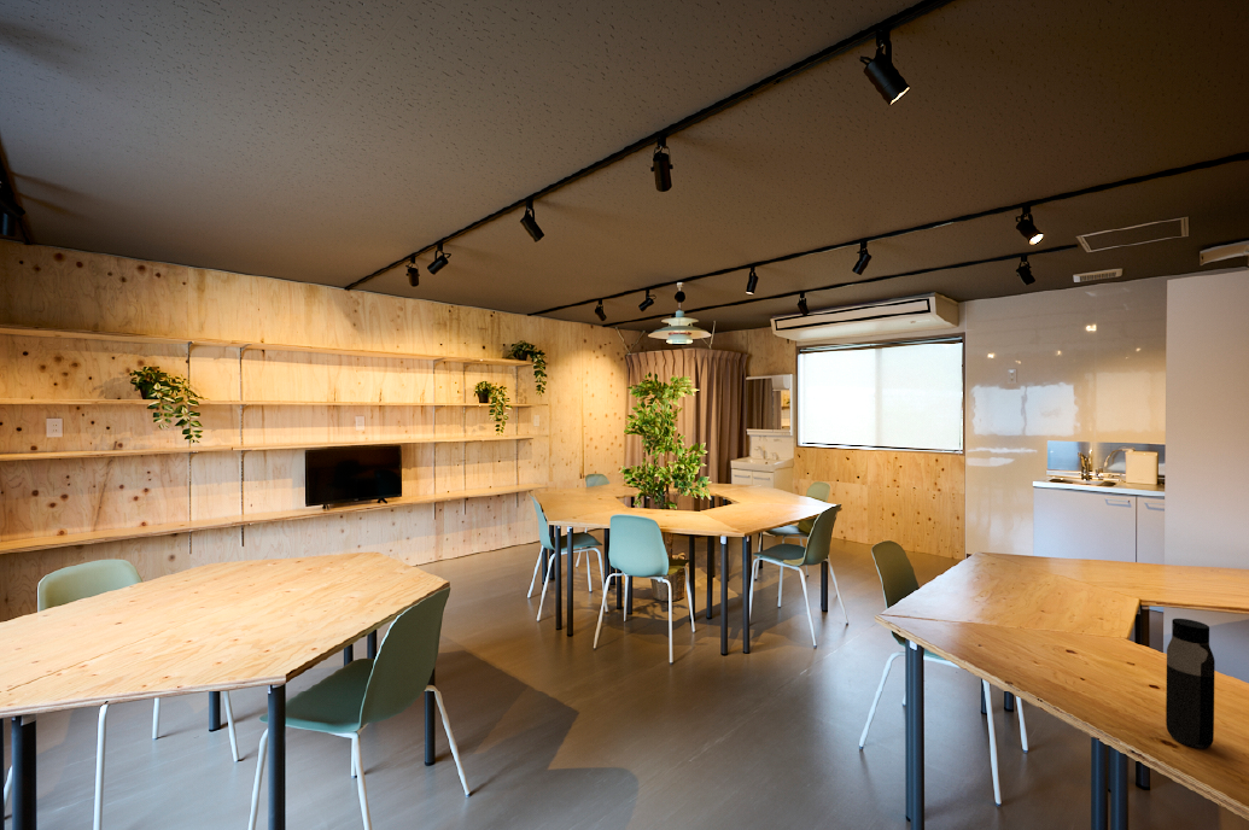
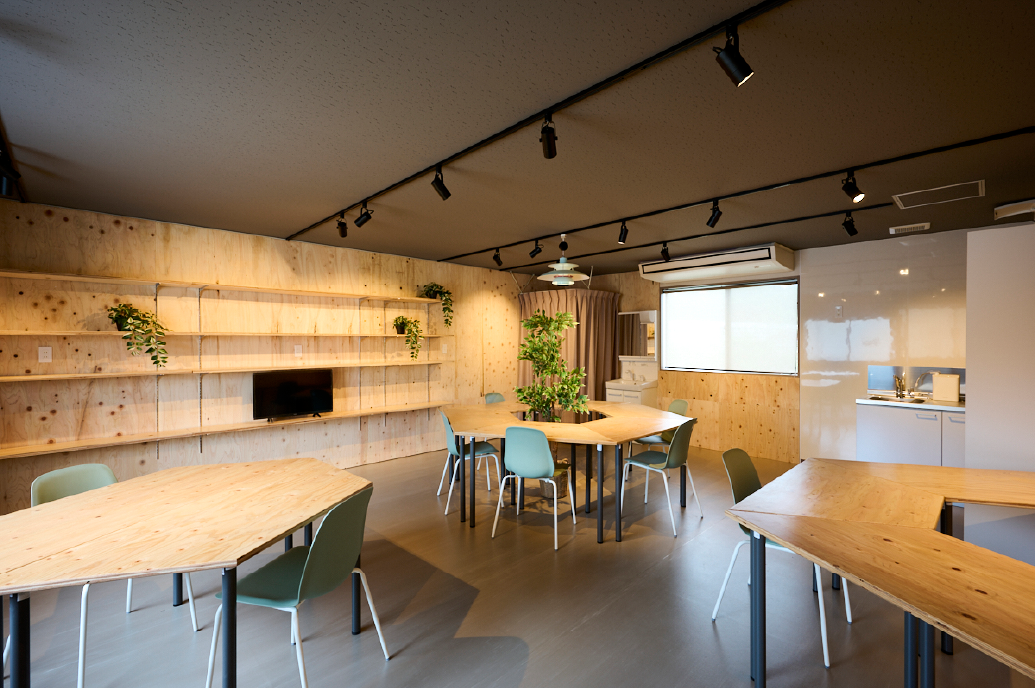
- water bottle (1190, 682)
